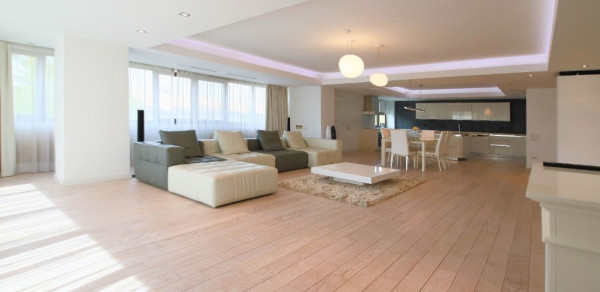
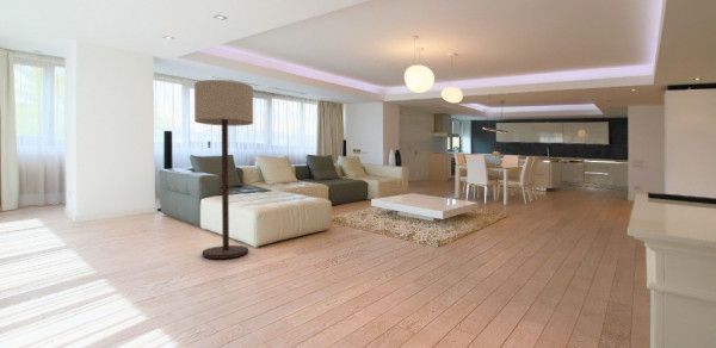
+ floor lamp (224, 169)
